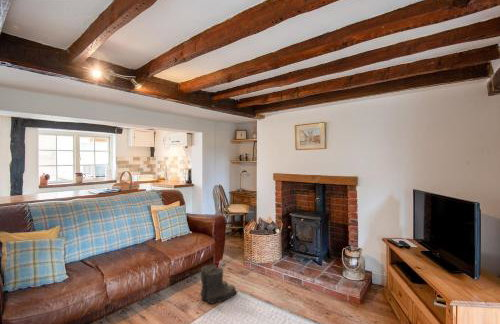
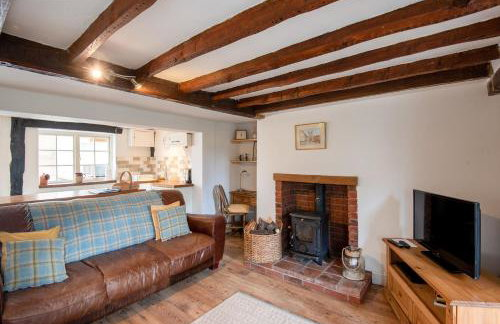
- boots (218, 280)
